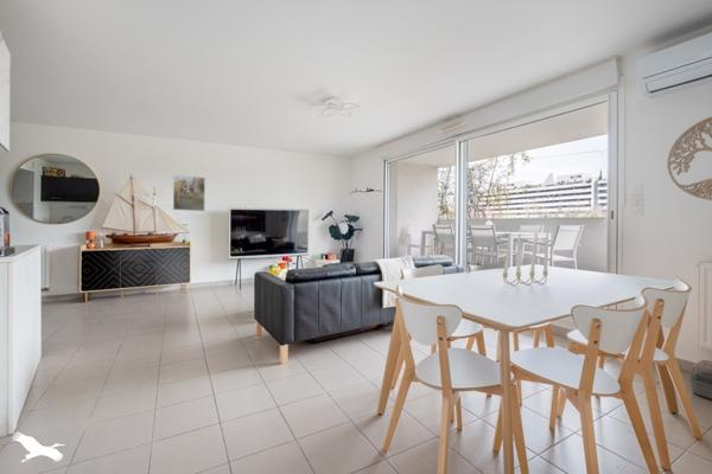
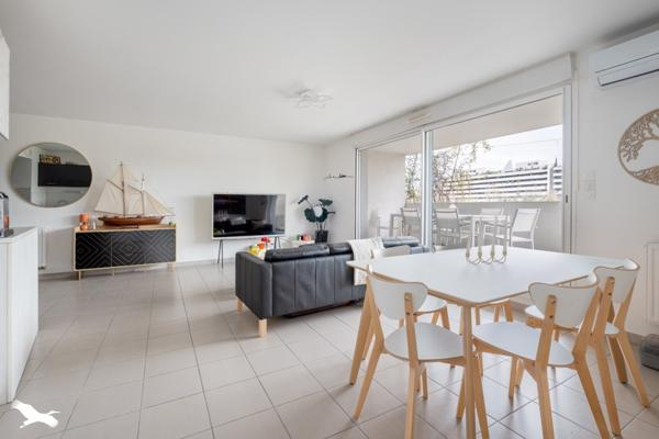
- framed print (189, 193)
